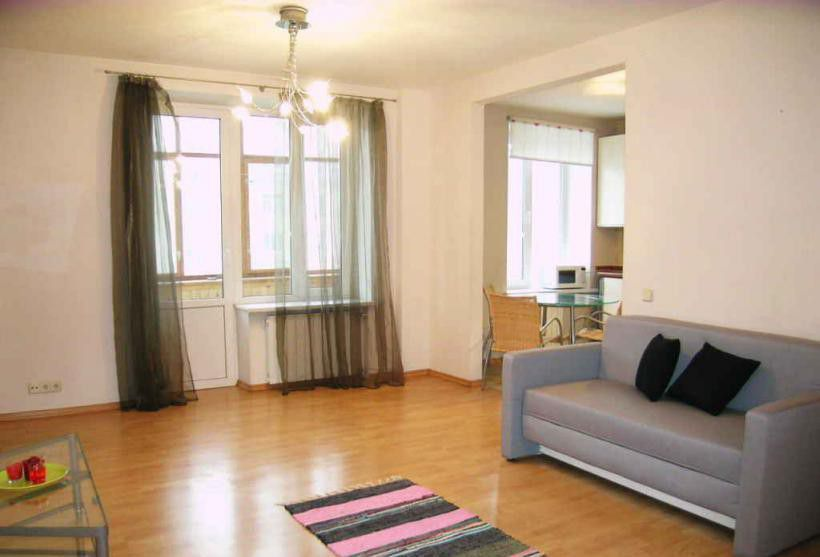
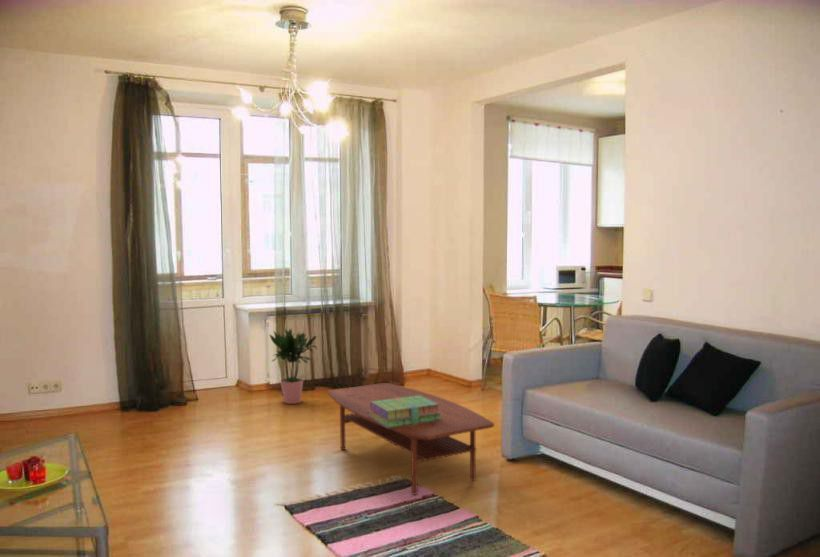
+ coffee table (403, 434)
+ stack of books (404, 410)
+ potted plant (298, 364)
